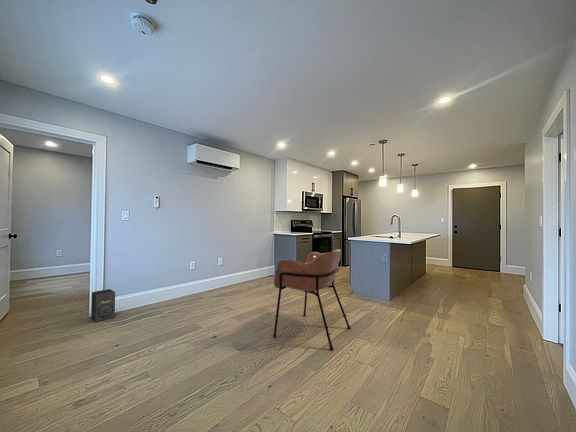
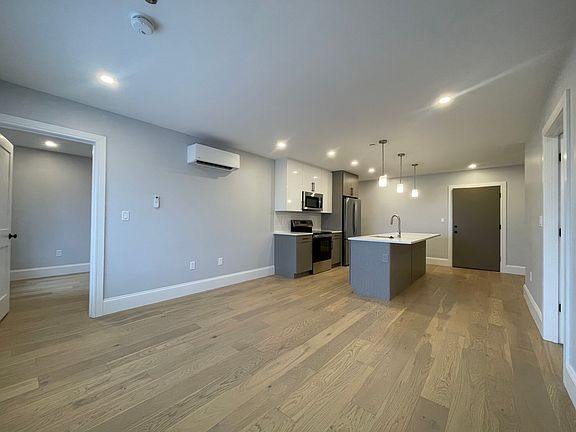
- speaker (103, 304)
- armchair (311, 289)
